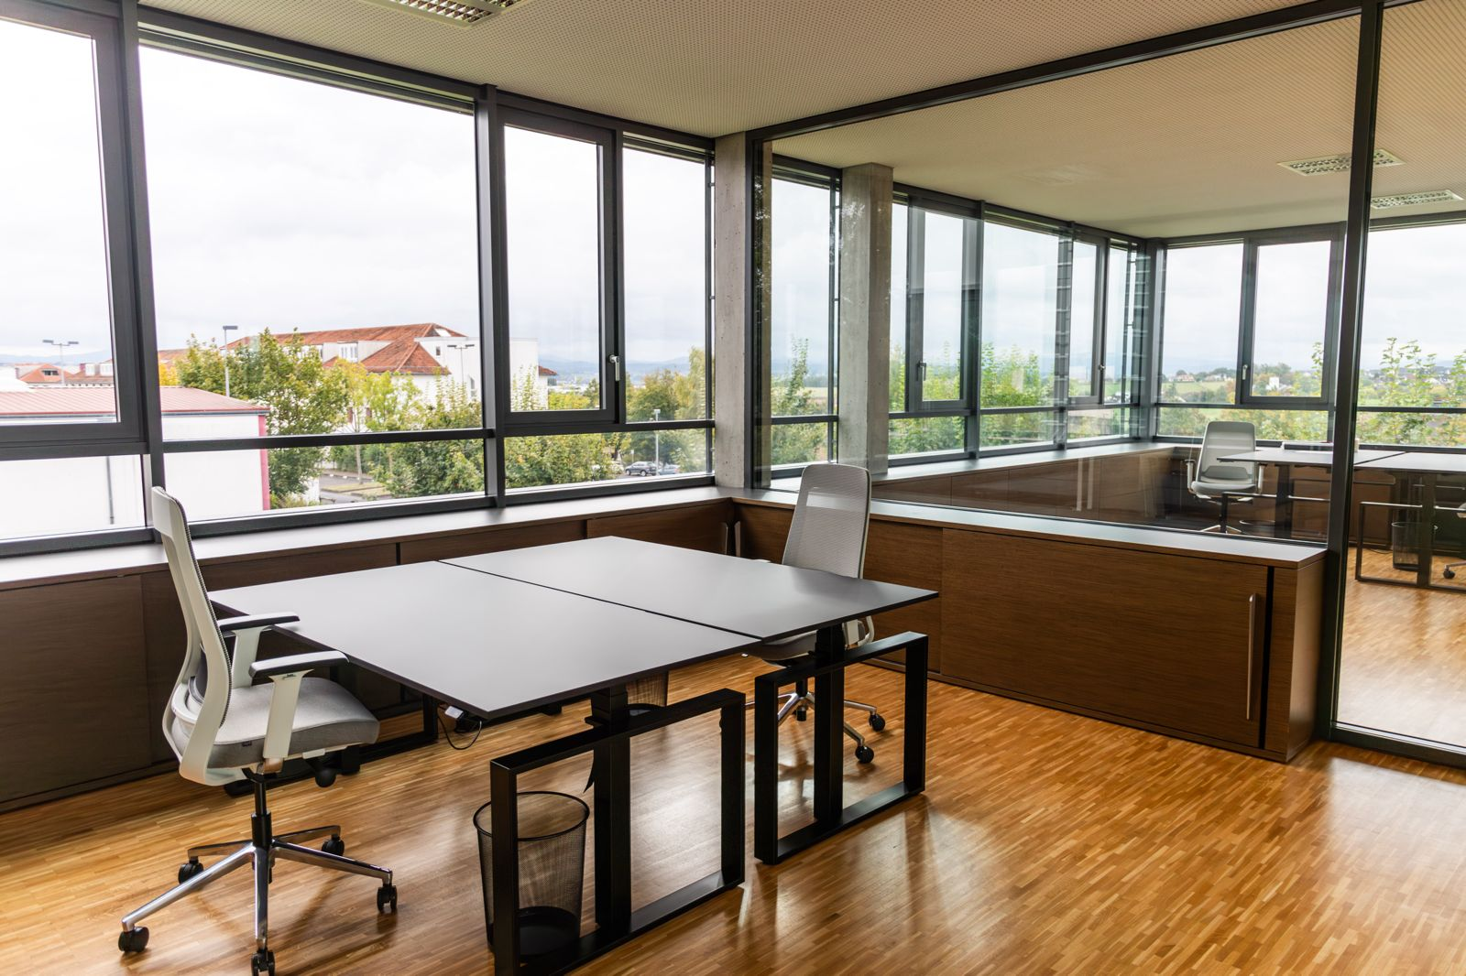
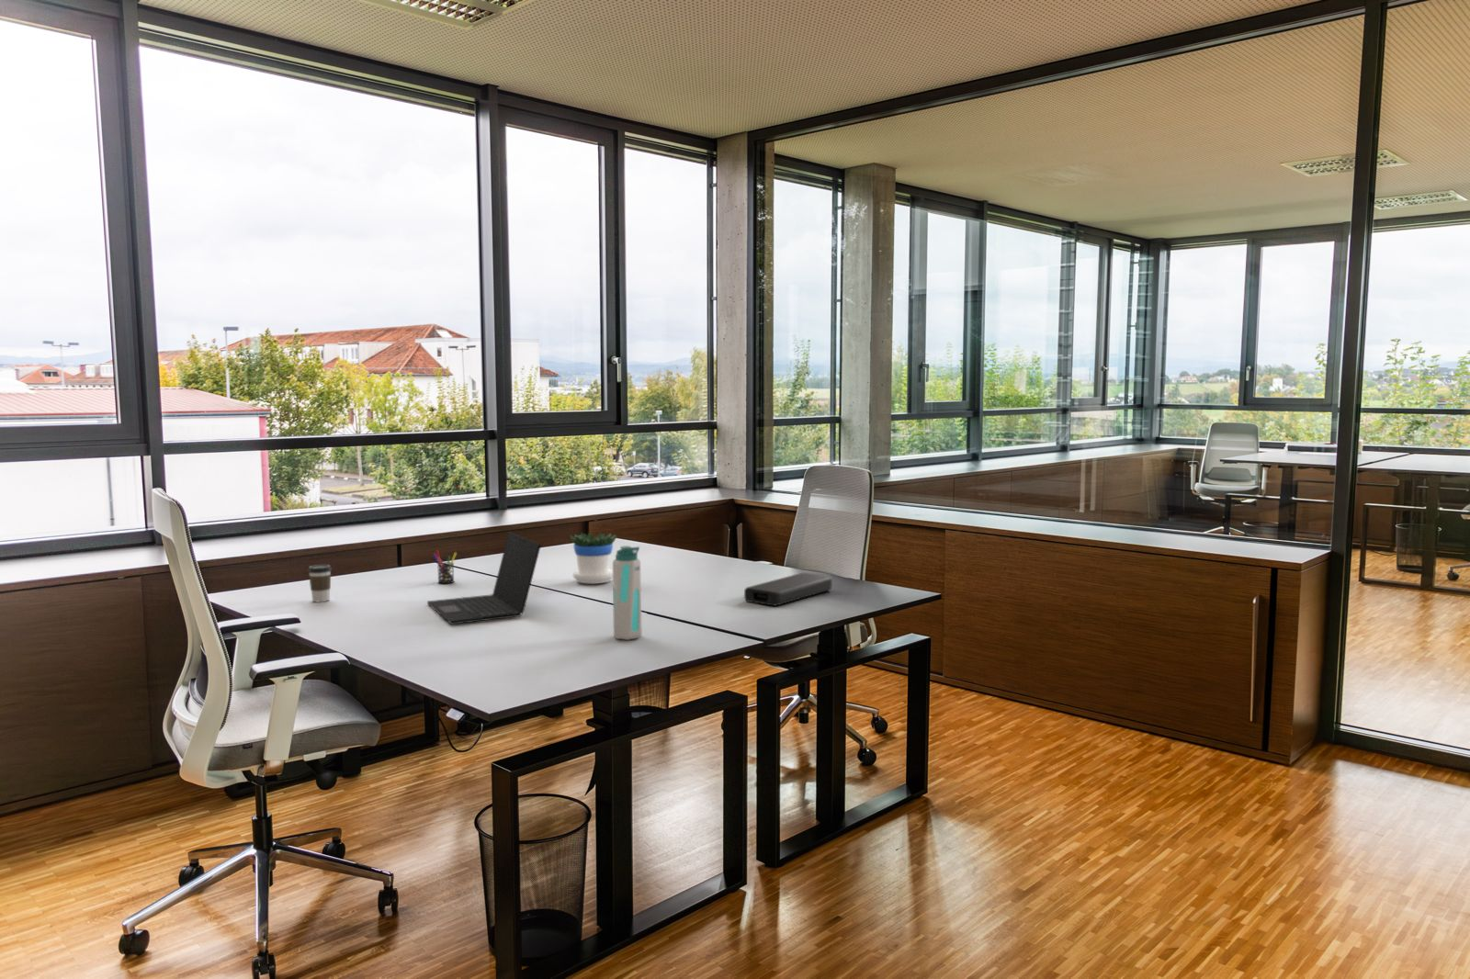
+ pen holder (445, 566)
+ laptop (496, 579)
+ coffee cup (320, 583)
+ water bottle (627, 591)
+ flowerpot (593, 558)
+ power bank (788, 588)
